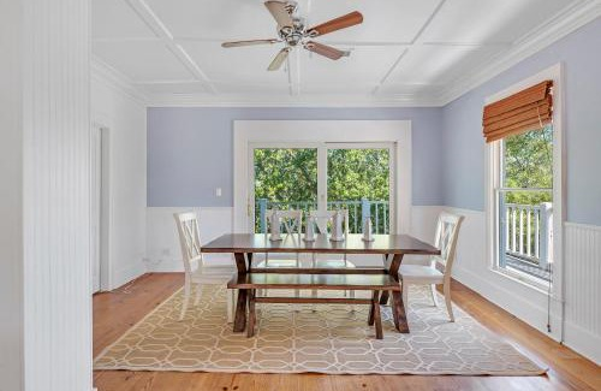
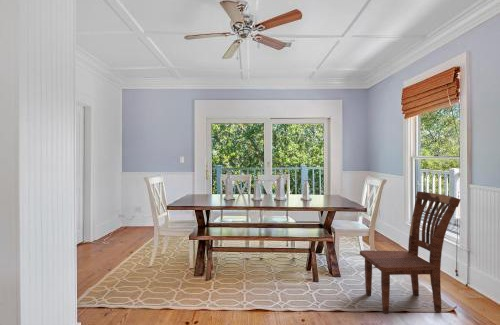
+ dining chair (408, 248)
